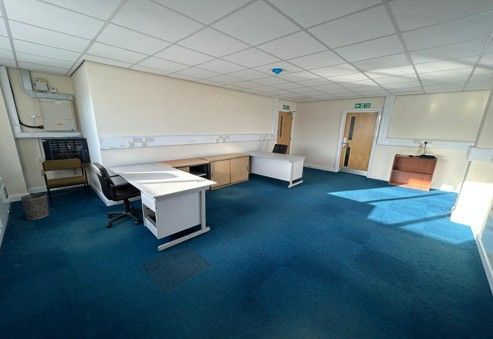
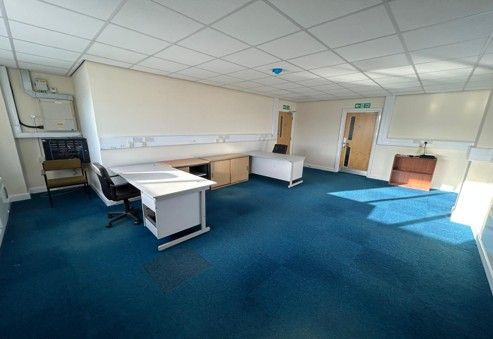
- wastebasket (36, 206)
